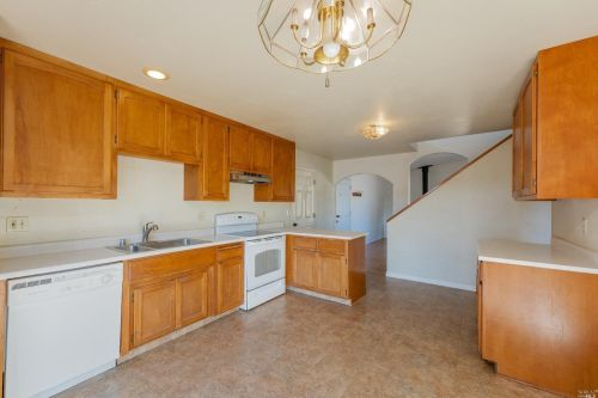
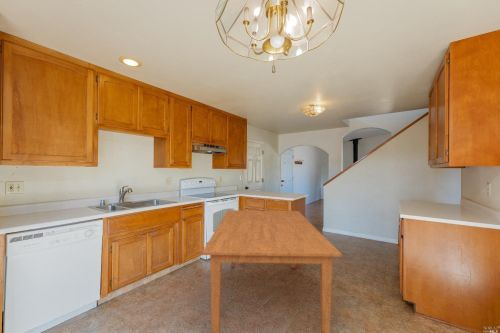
+ dining table (265, 260)
